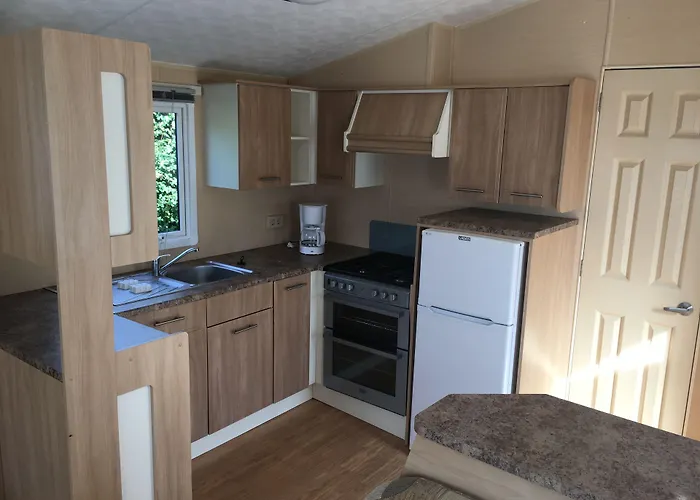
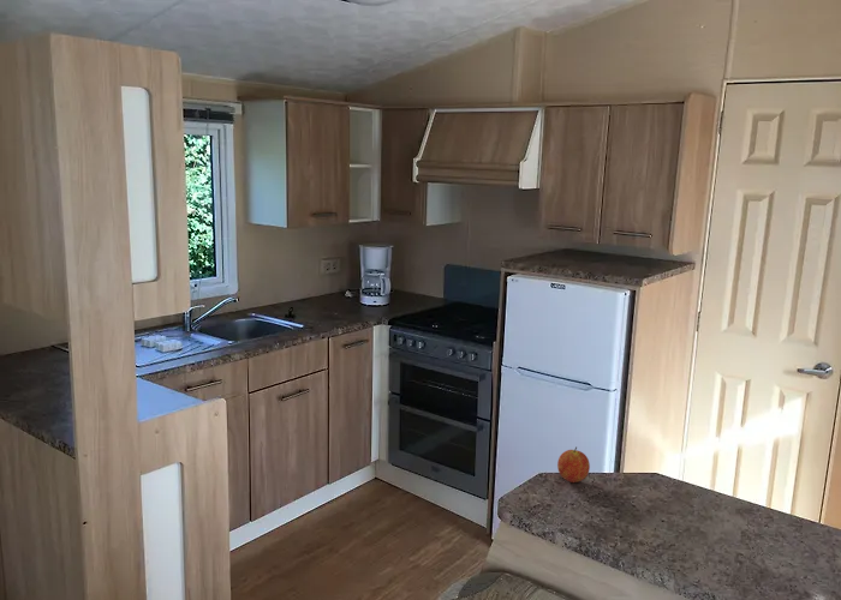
+ fruit (573, 463)
